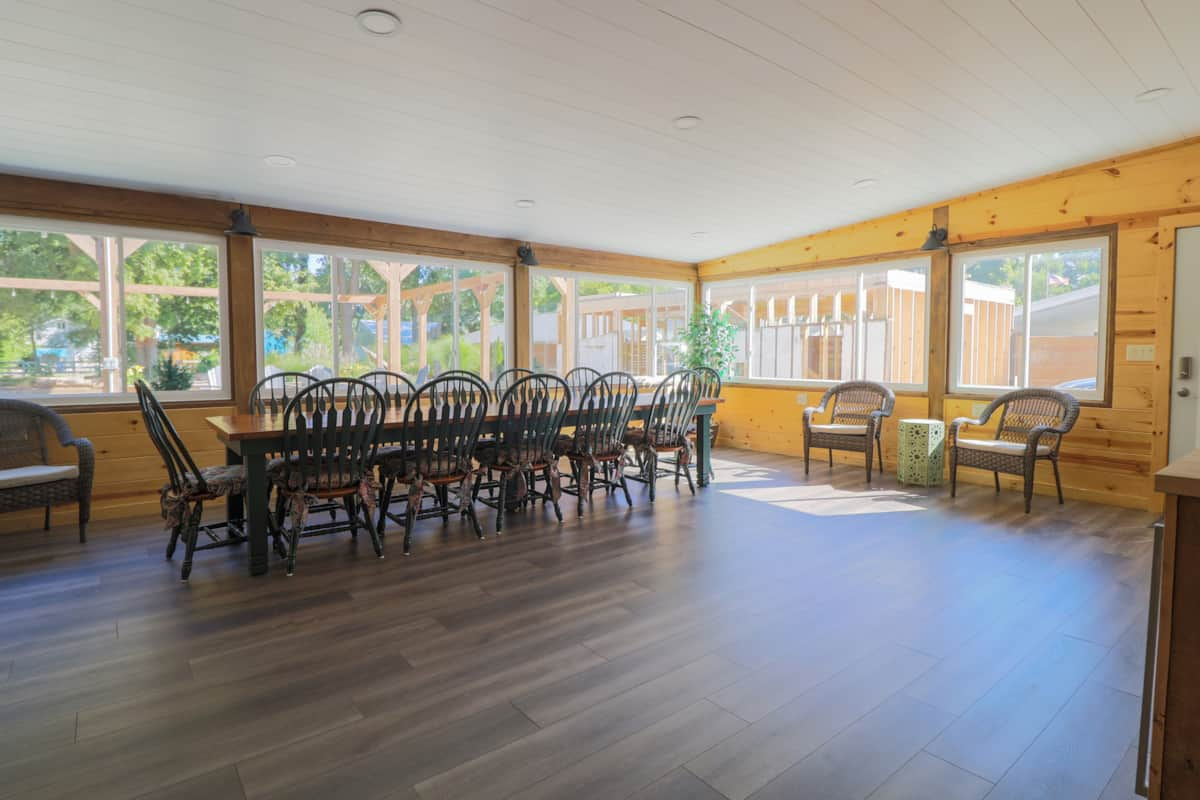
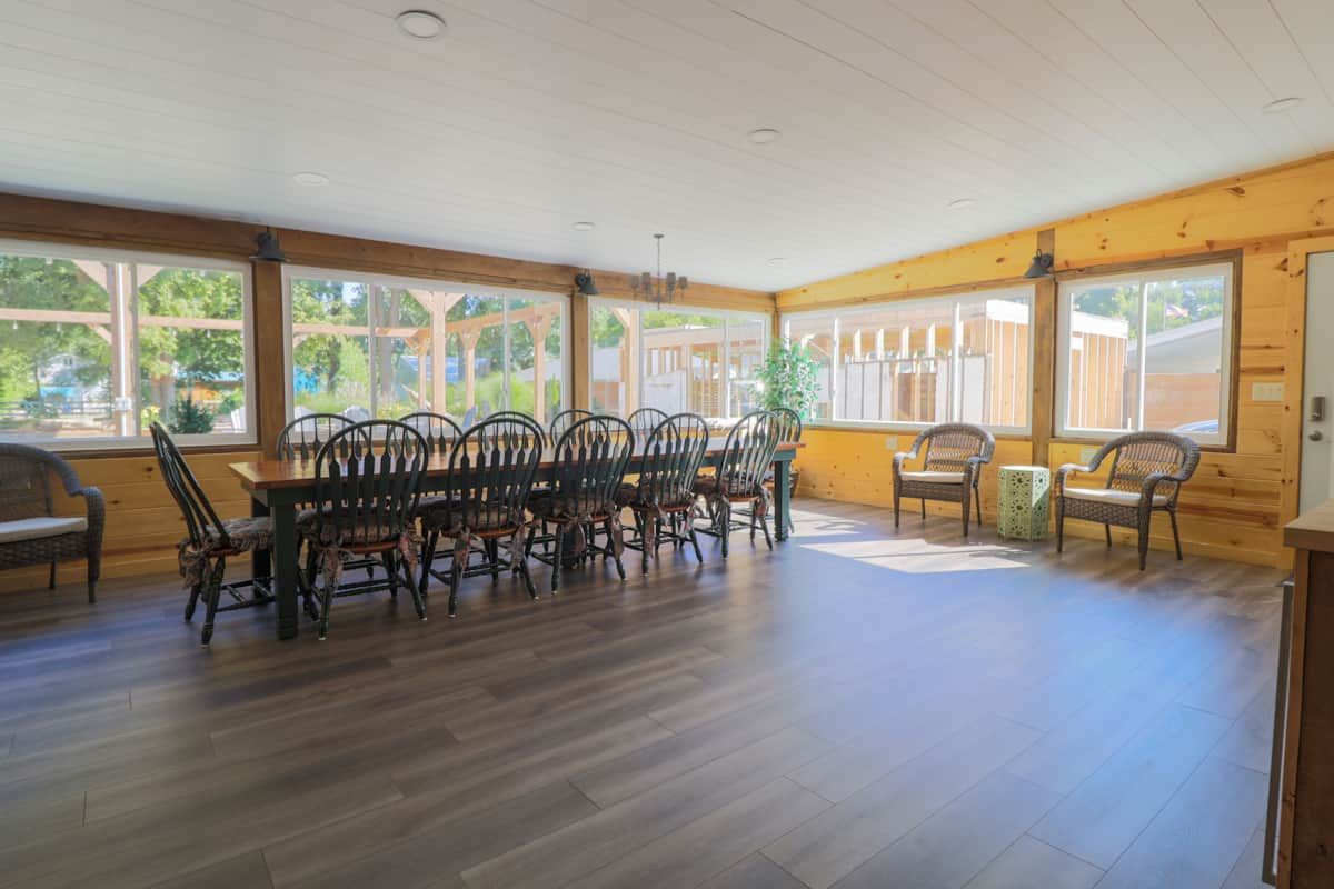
+ chandelier (658, 272)
